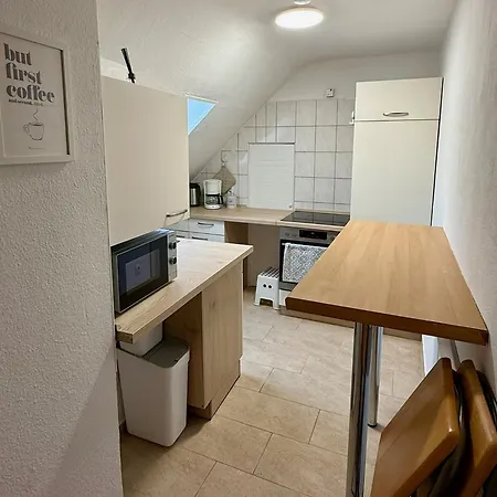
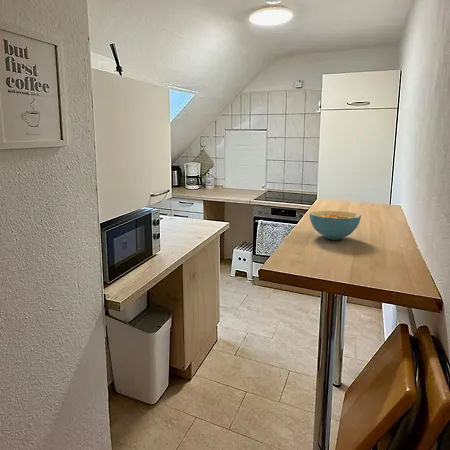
+ cereal bowl (334, 226)
